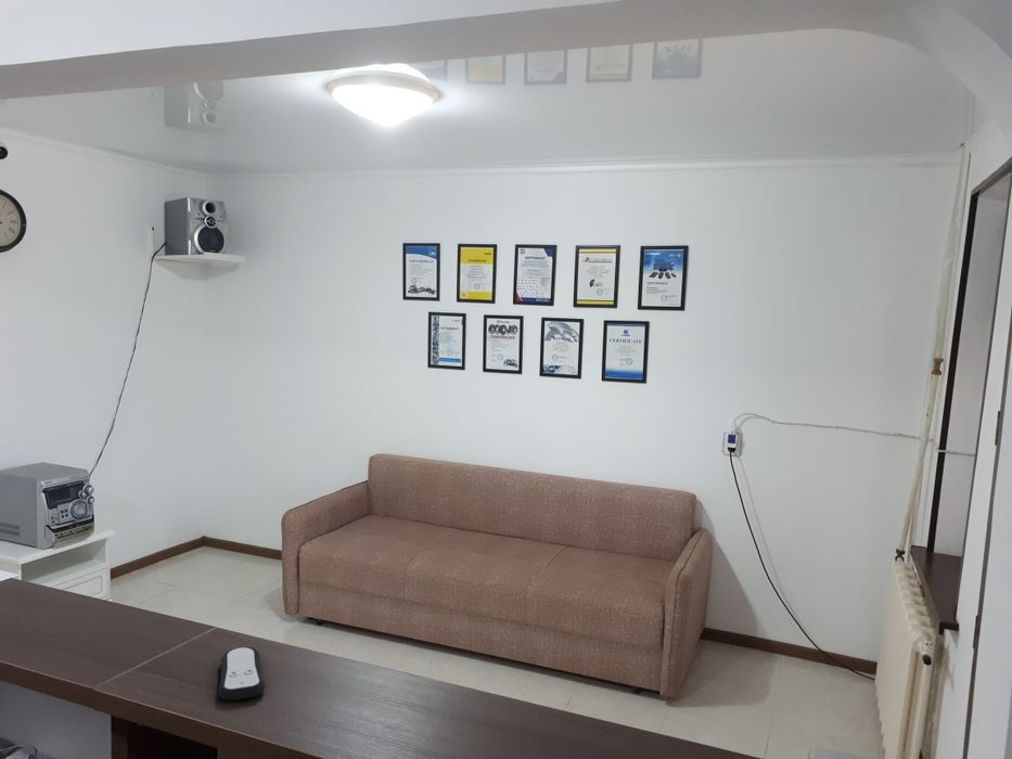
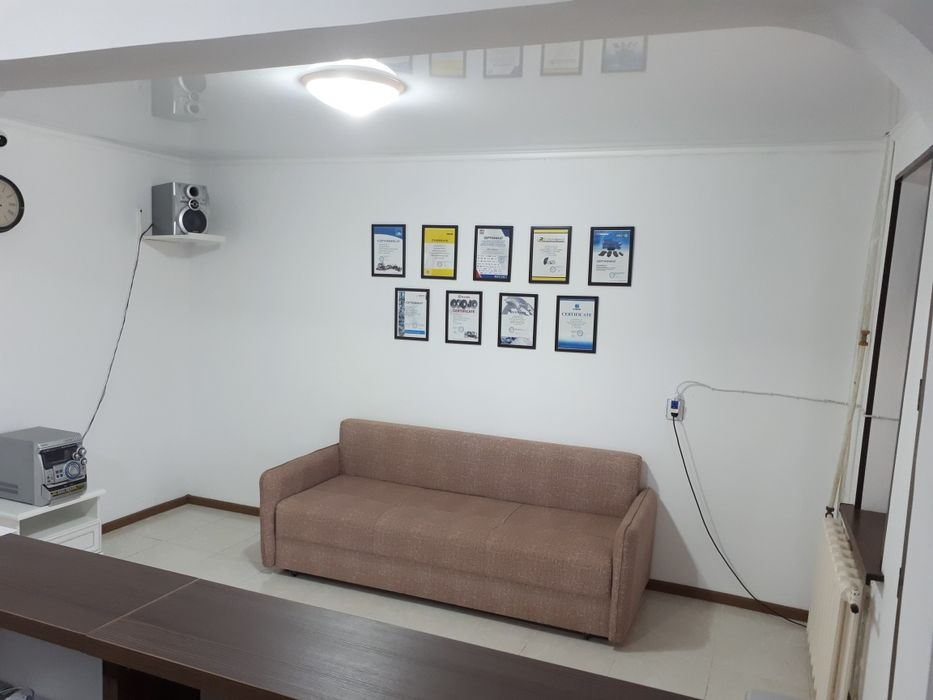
- remote control (241, 671)
